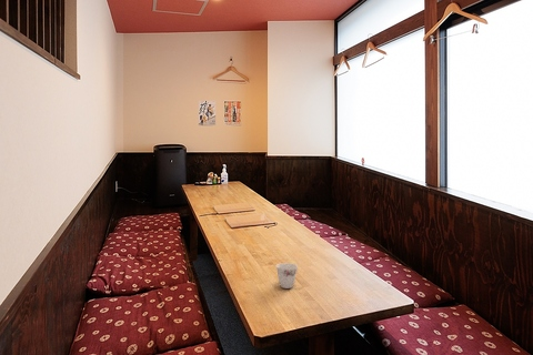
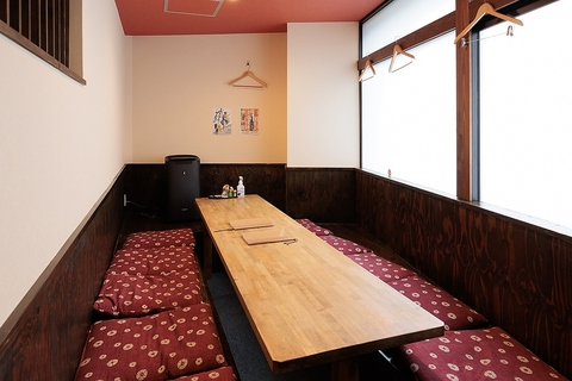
- teacup (288, 275)
